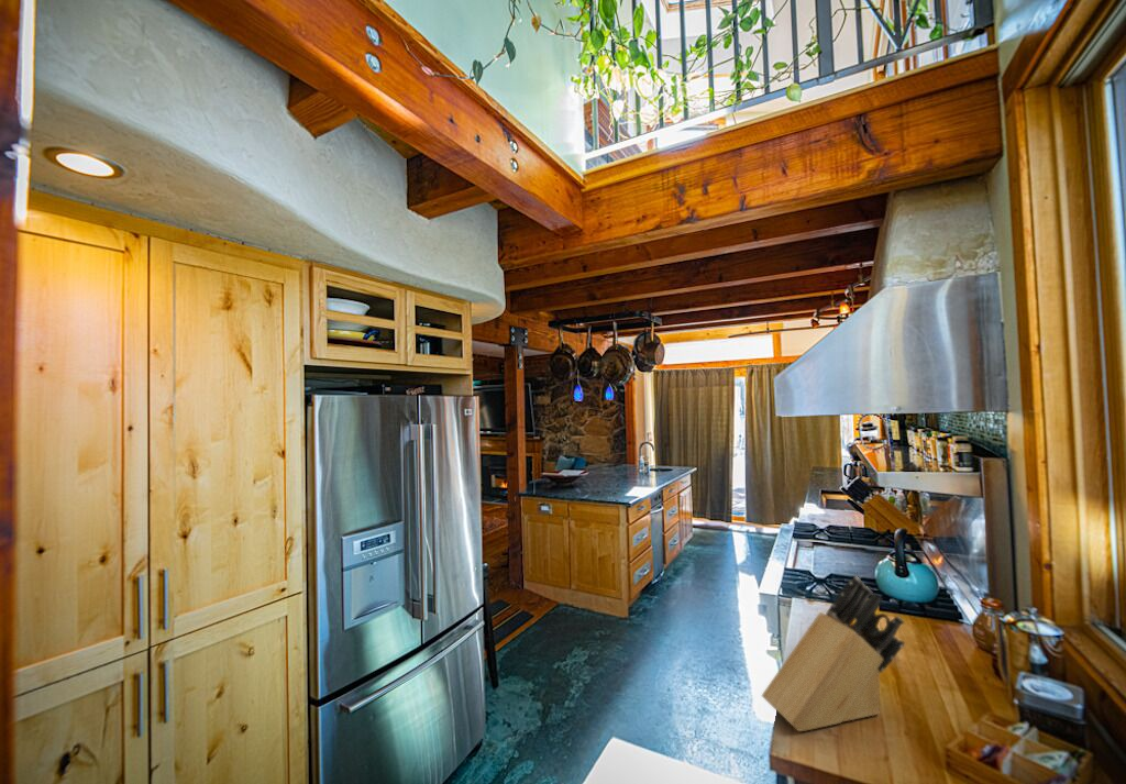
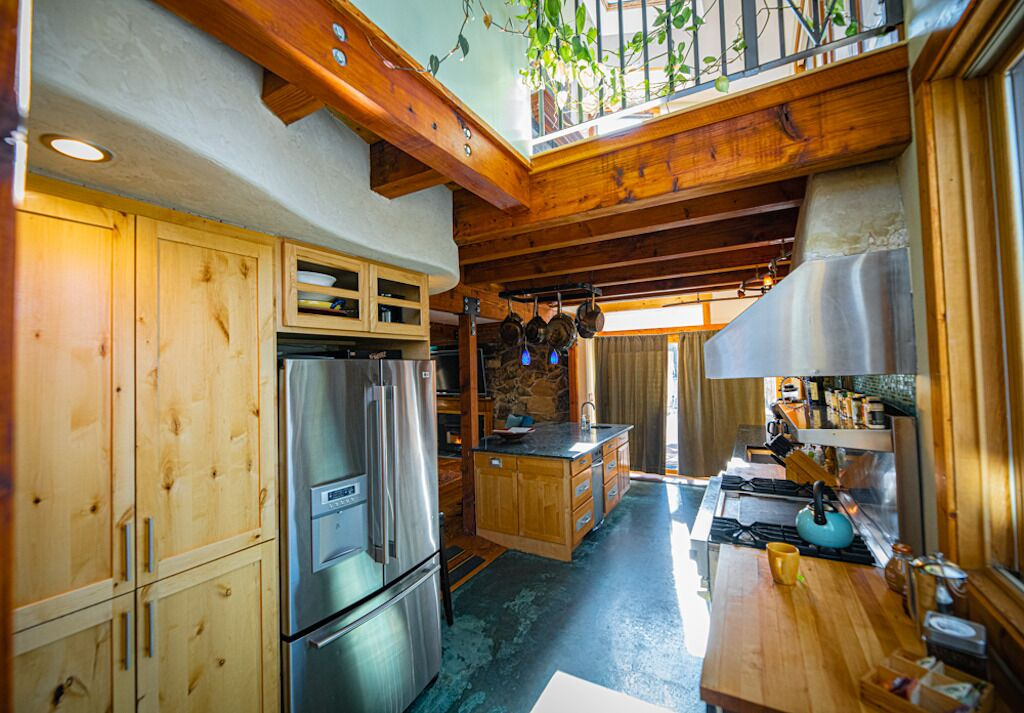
- knife block (832, 647)
